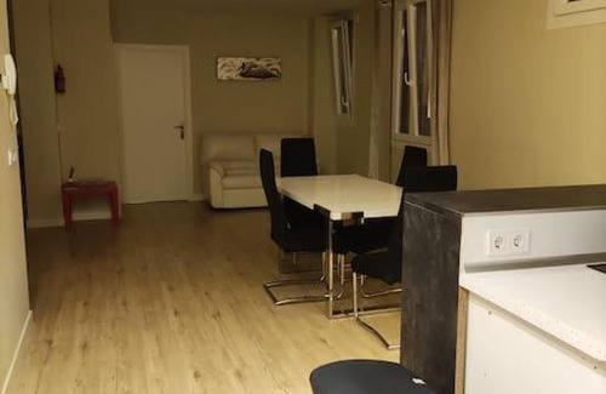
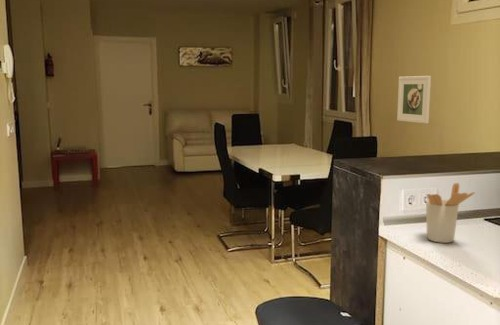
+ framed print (413, 99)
+ utensil holder (448, 213)
